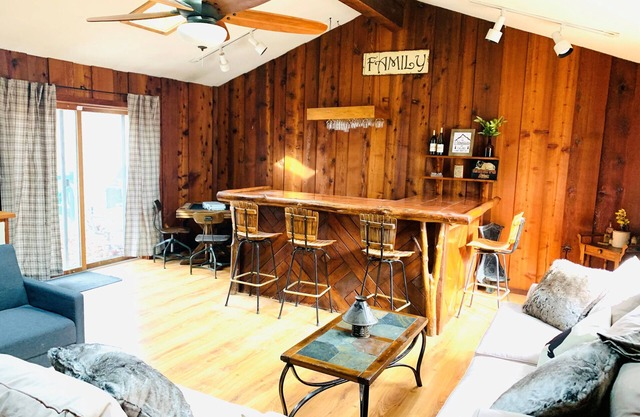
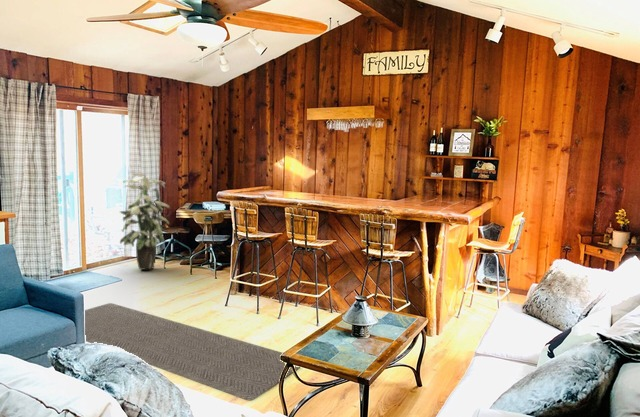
+ rug (164, 340)
+ indoor plant (143, 221)
